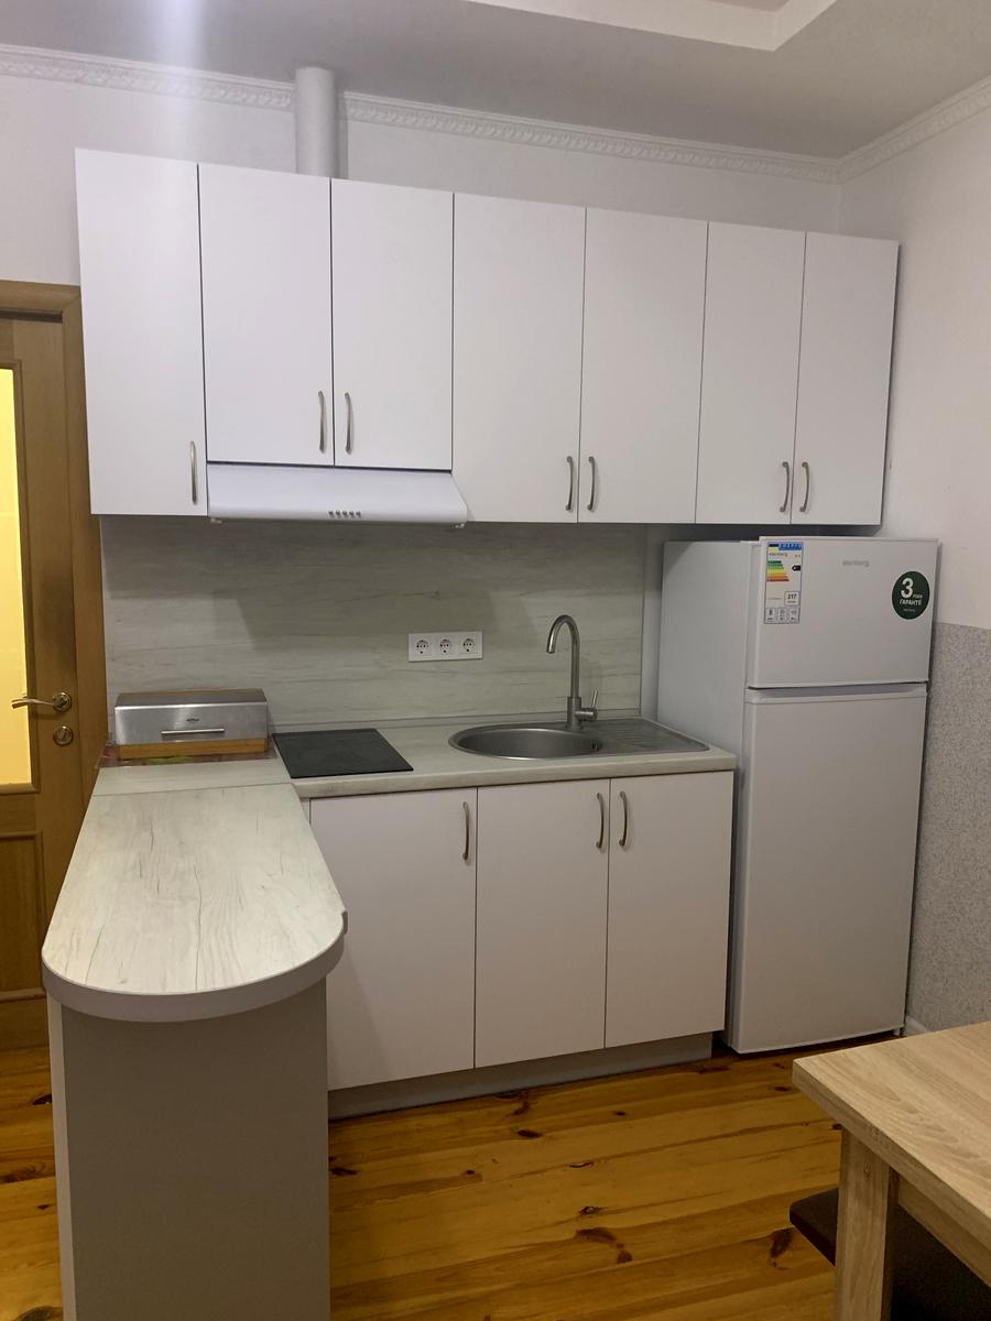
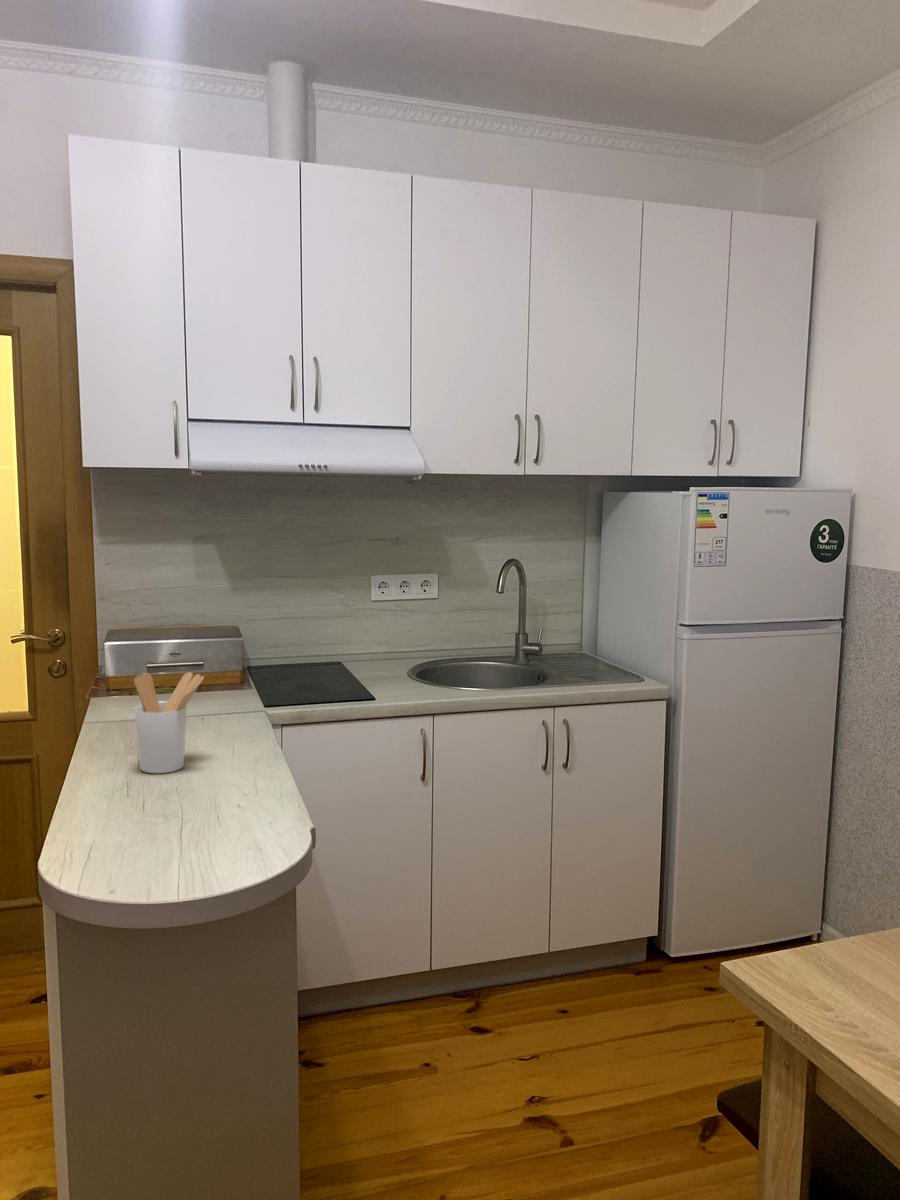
+ utensil holder (171, 719)
